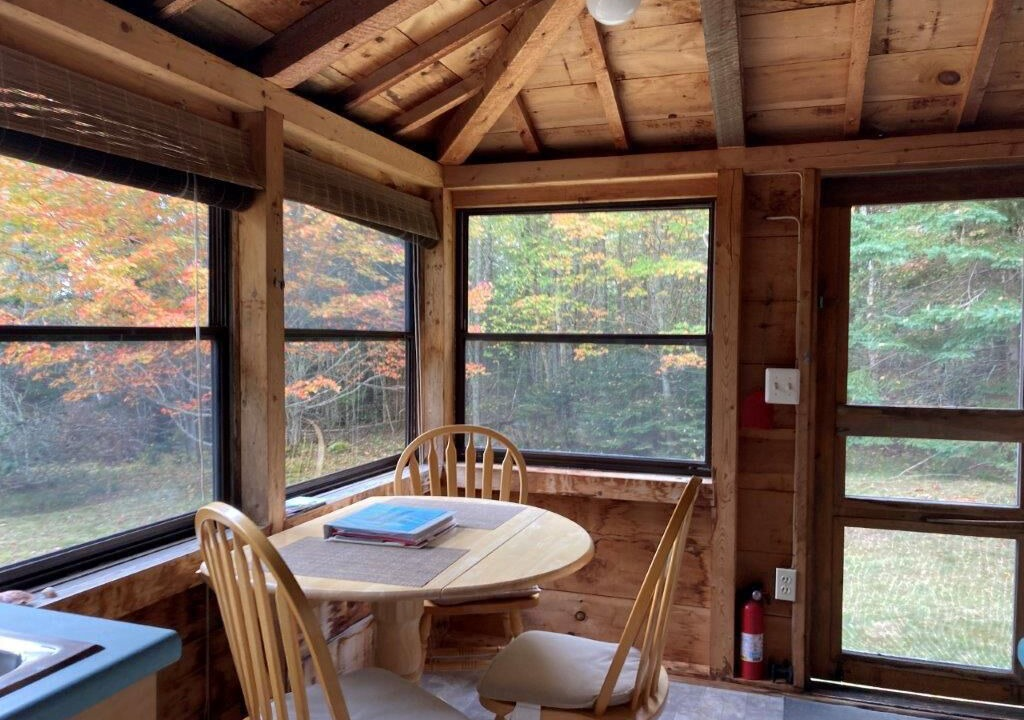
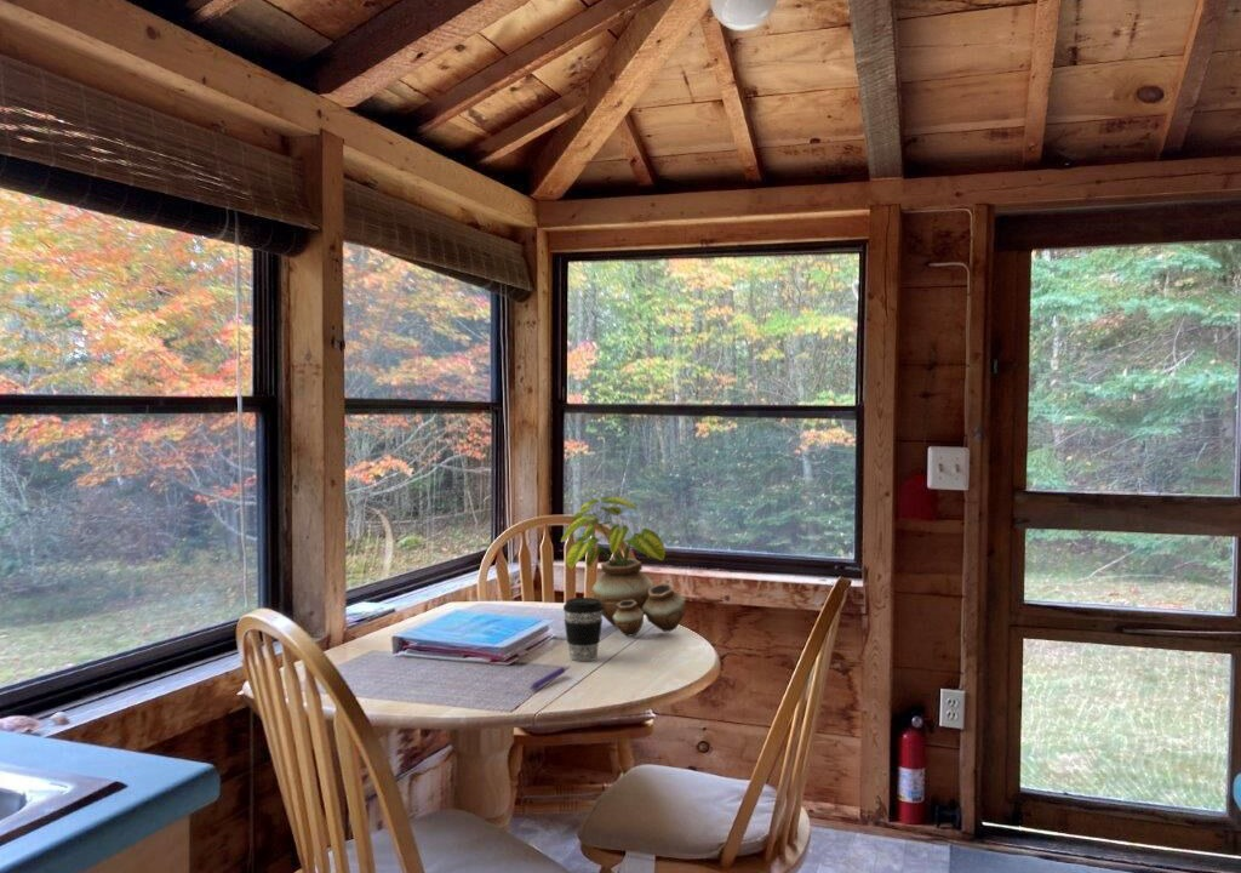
+ potted plant (618, 561)
+ pen (547, 678)
+ coffee cup (583, 629)
